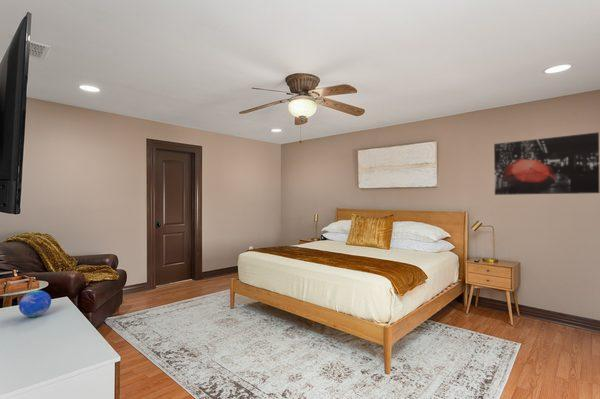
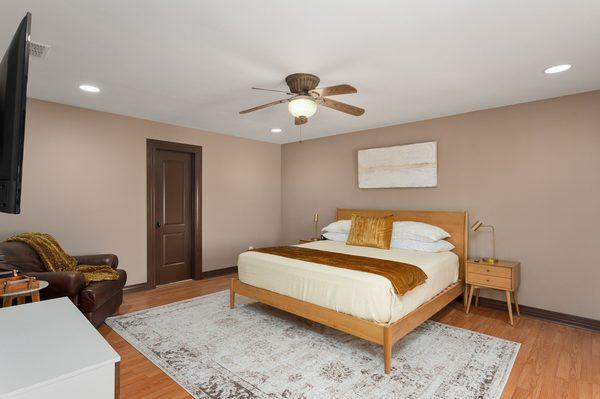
- wall art (542, 166)
- decorative orb (35, 303)
